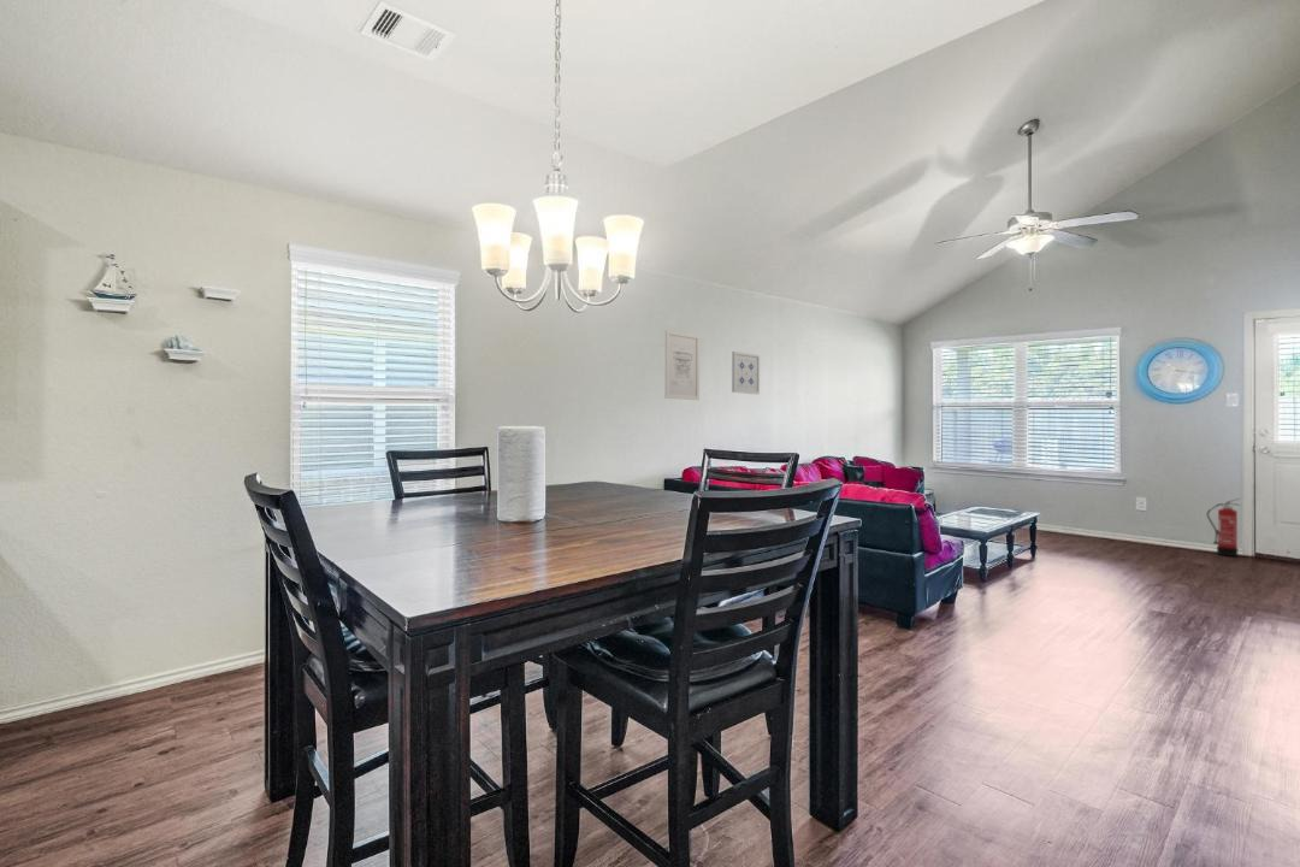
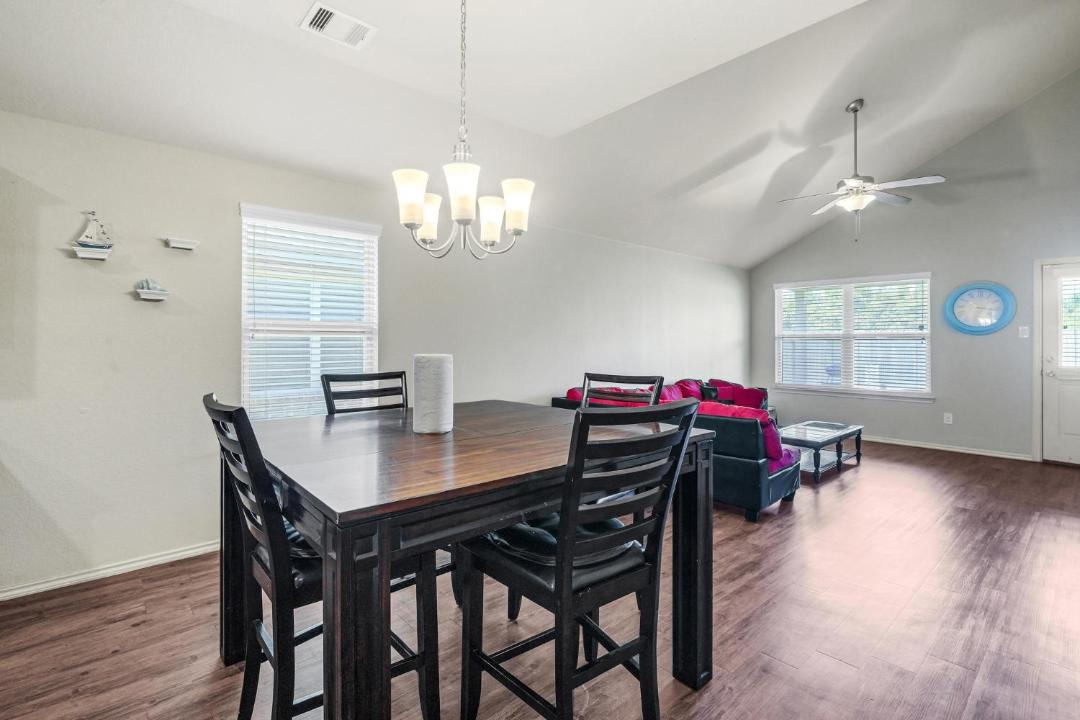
- wall art (745, 372)
- fire extinguisher (1223, 525)
- wall art (682, 365)
